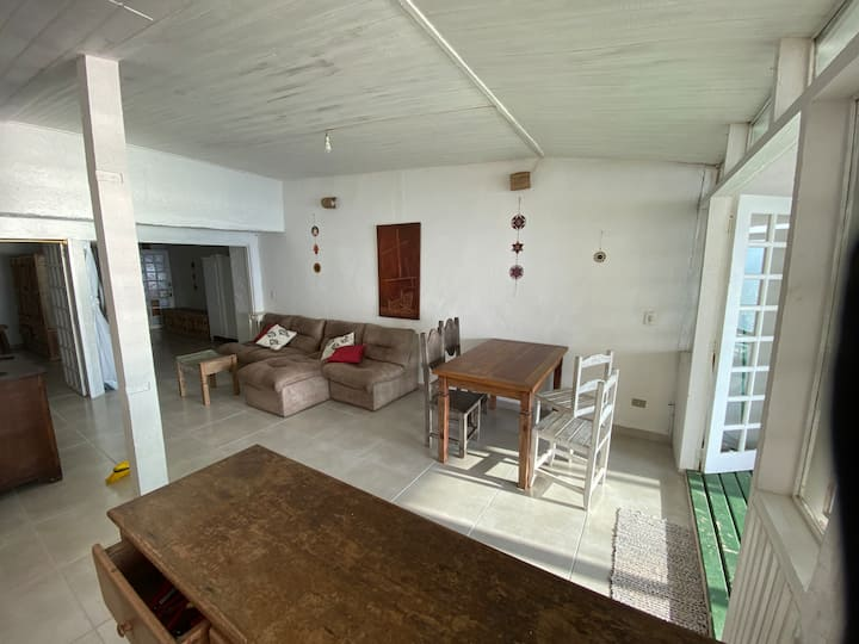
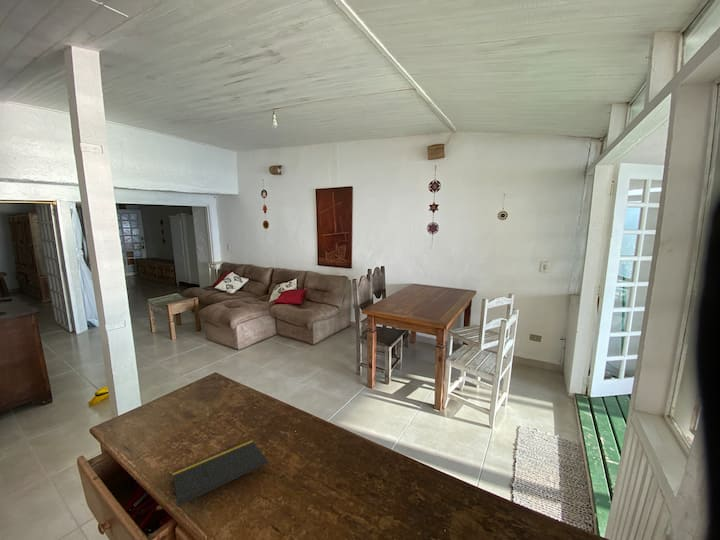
+ notepad (219, 467)
